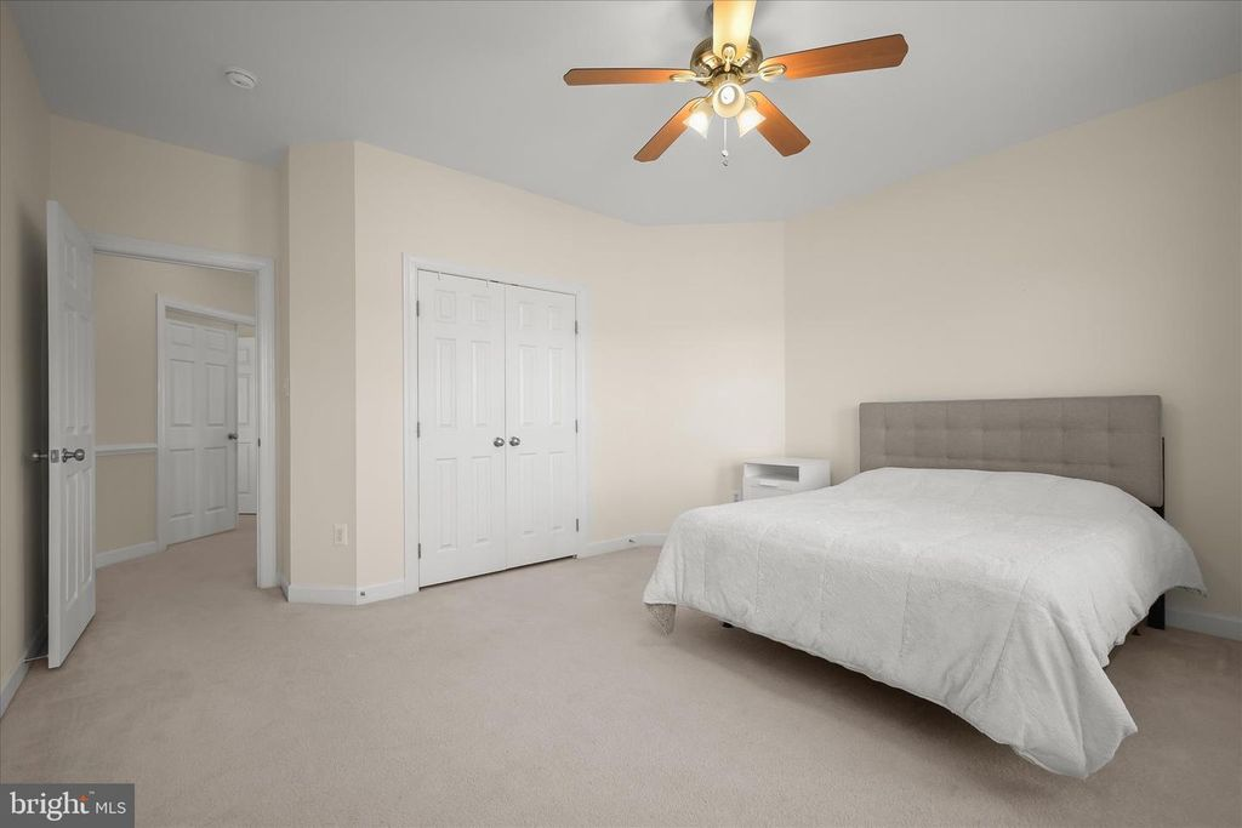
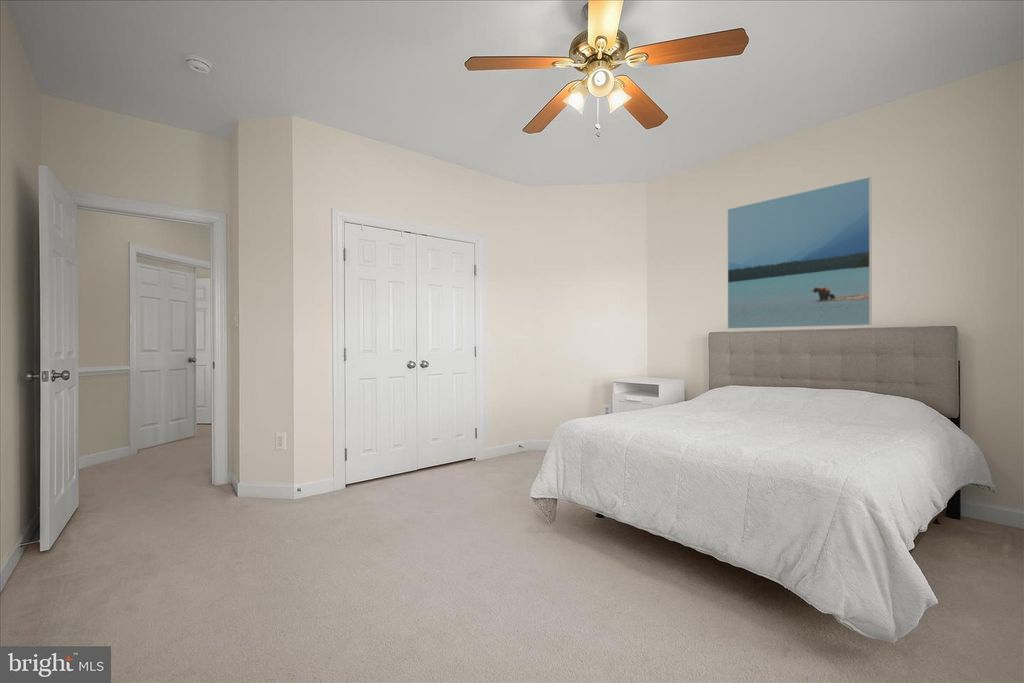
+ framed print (791, 261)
